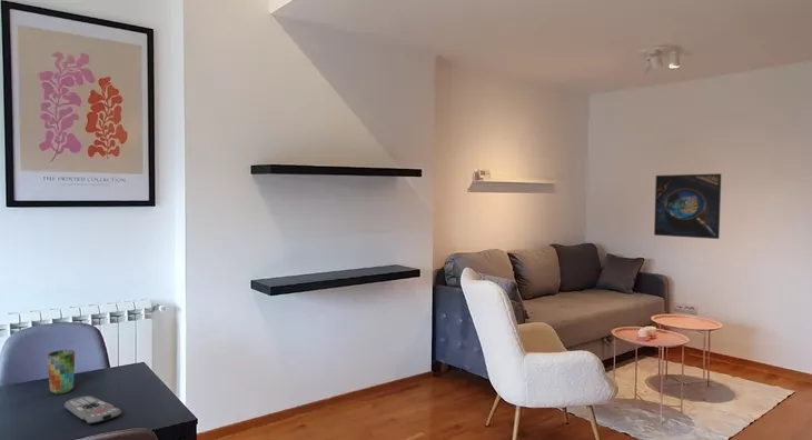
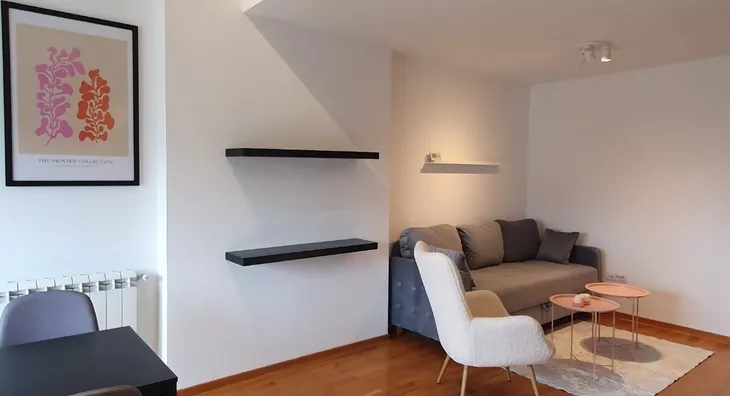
- cup (61, 371)
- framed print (685, 206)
- remote control (90, 409)
